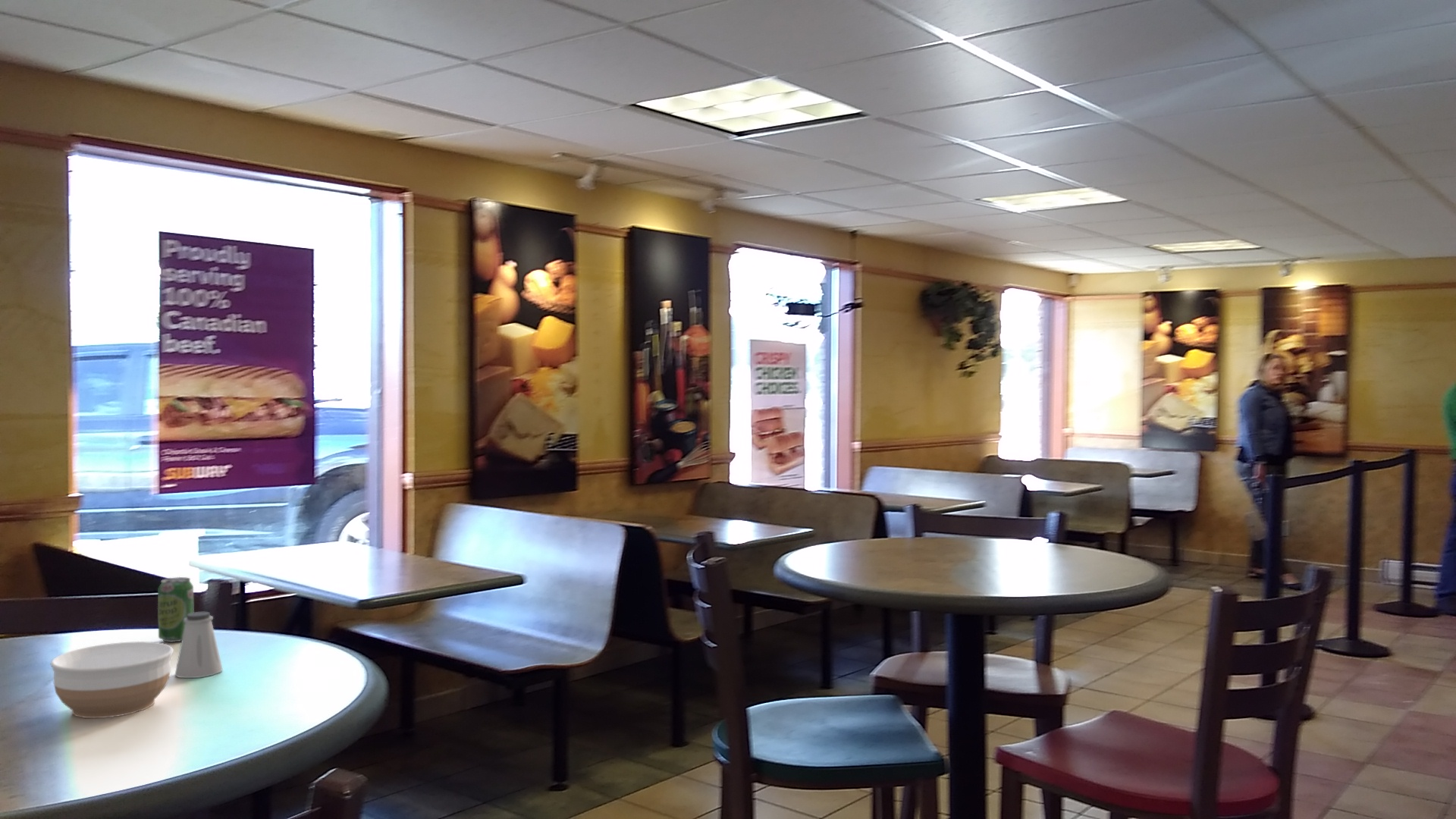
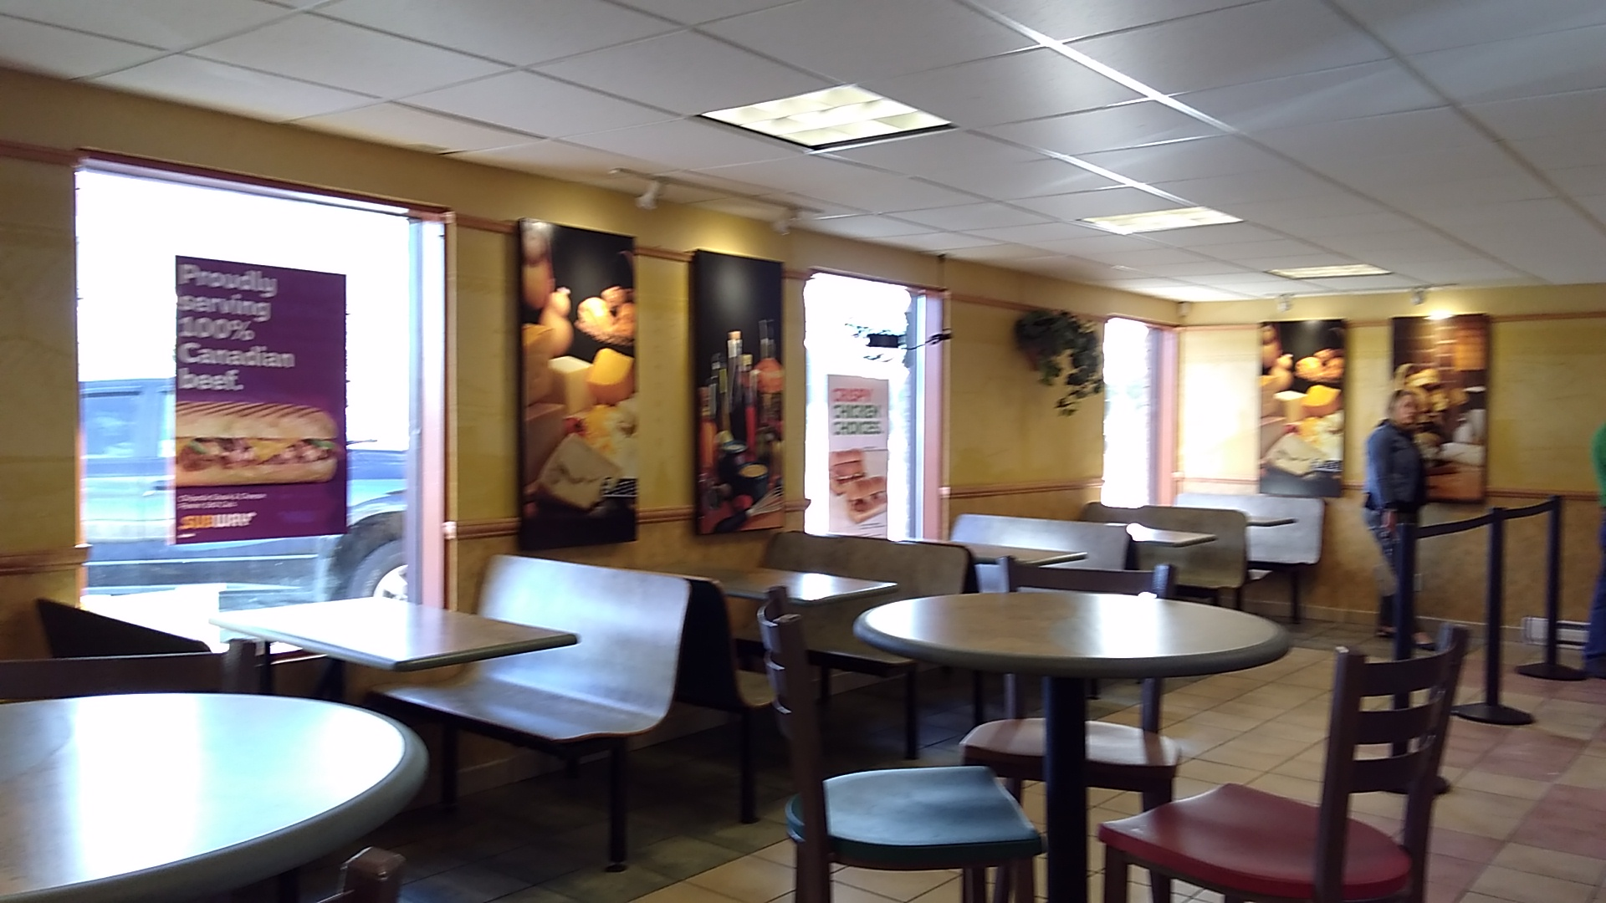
- beverage can (176, 608)
- saltshaker (199, 642)
- bowl (113, 680)
